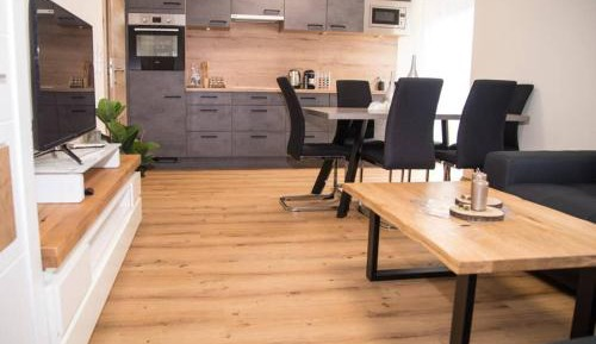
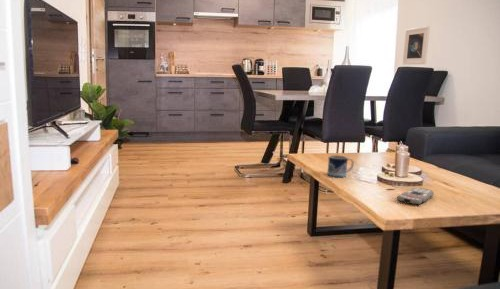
+ remote control (416, 195)
+ mug (341, 166)
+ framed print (415, 46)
